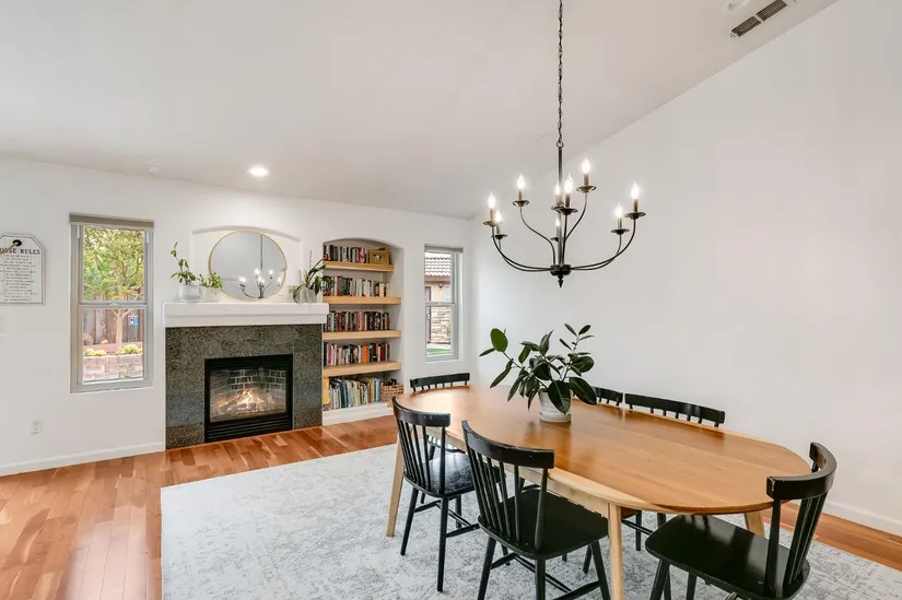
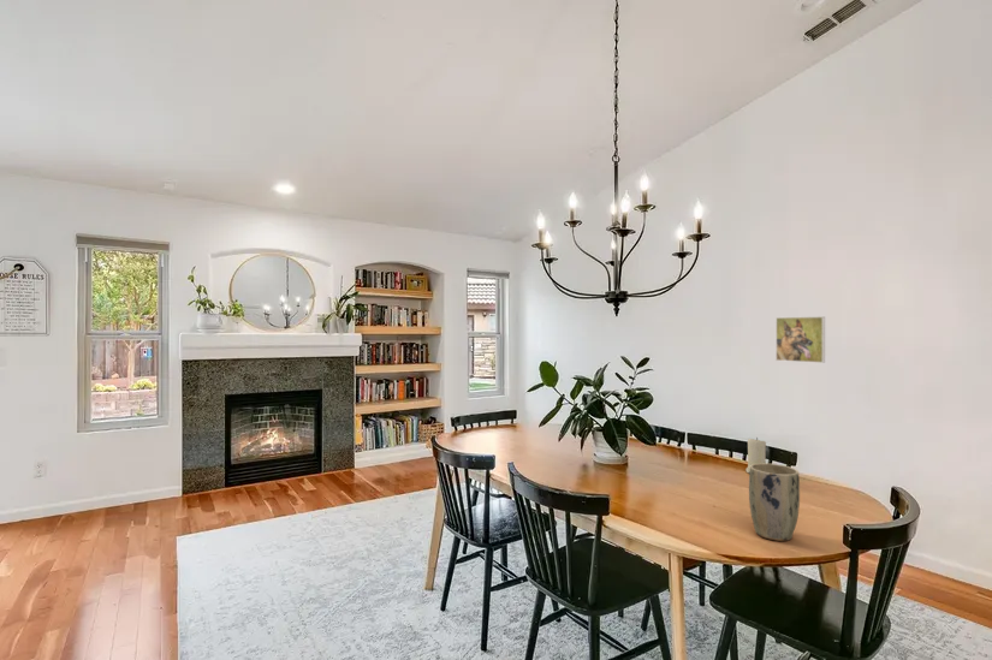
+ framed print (800, 339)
+ plant pot (773, 501)
+ candle (756, 454)
